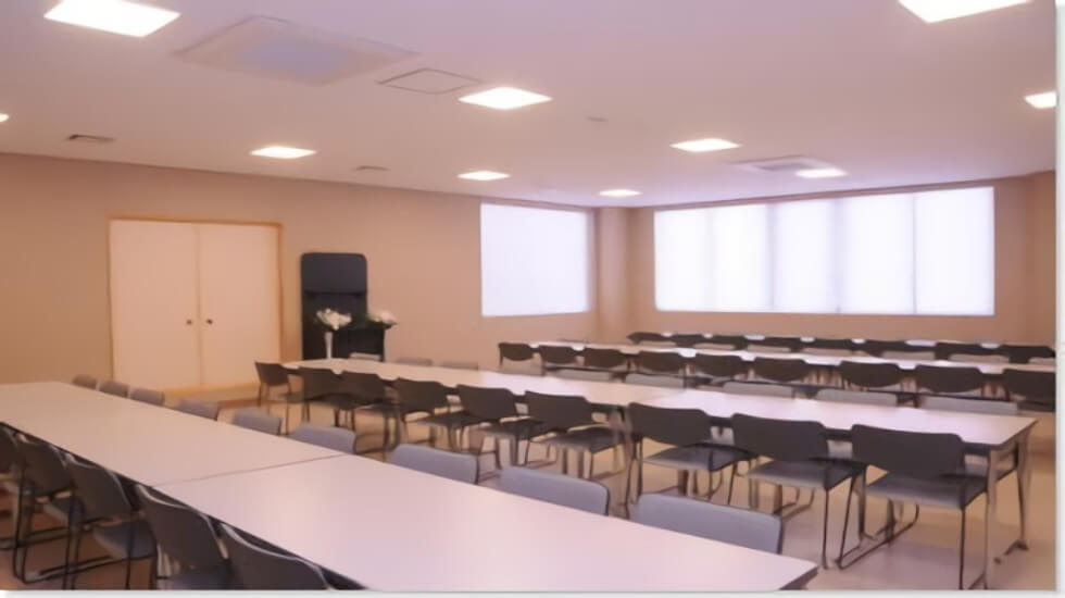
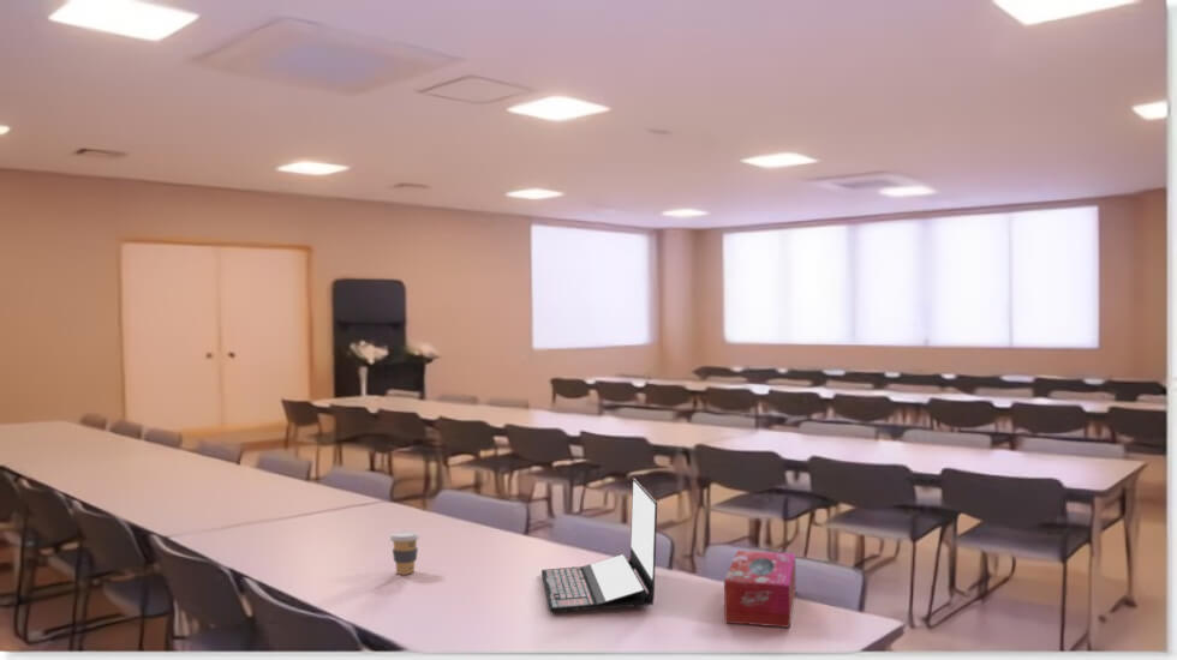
+ coffee cup (405, 552)
+ laptop (601, 560)
+ tissue box (761, 586)
